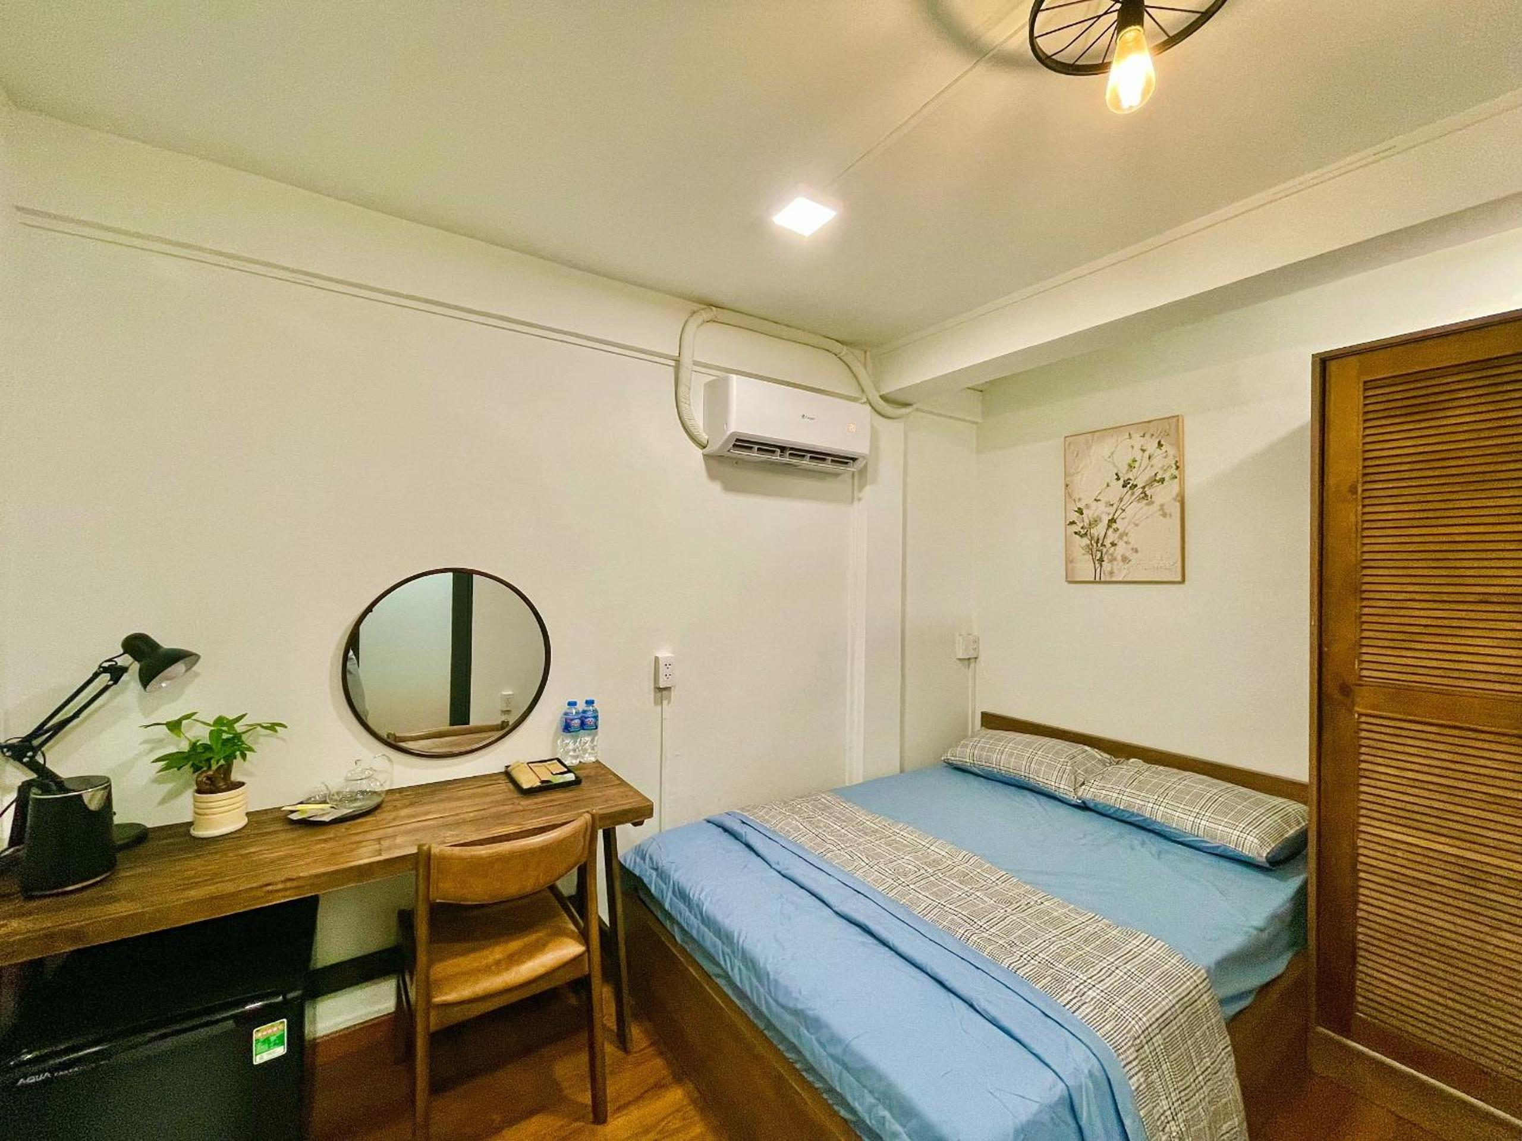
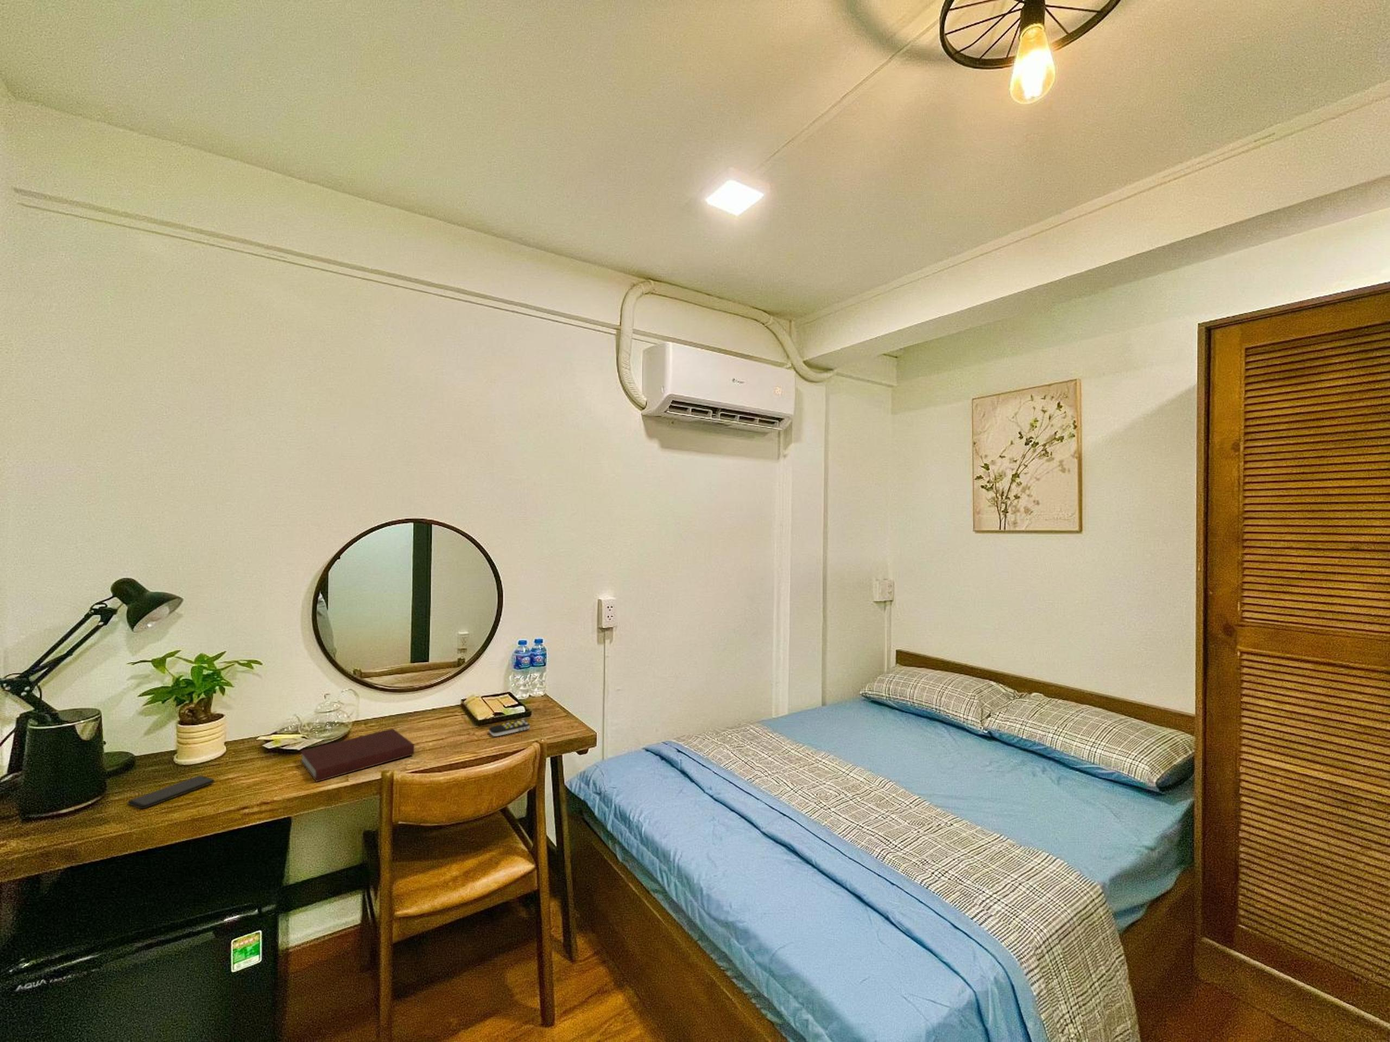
+ notebook (358, 753)
+ smartphone (173, 790)
+ remote control (509, 727)
